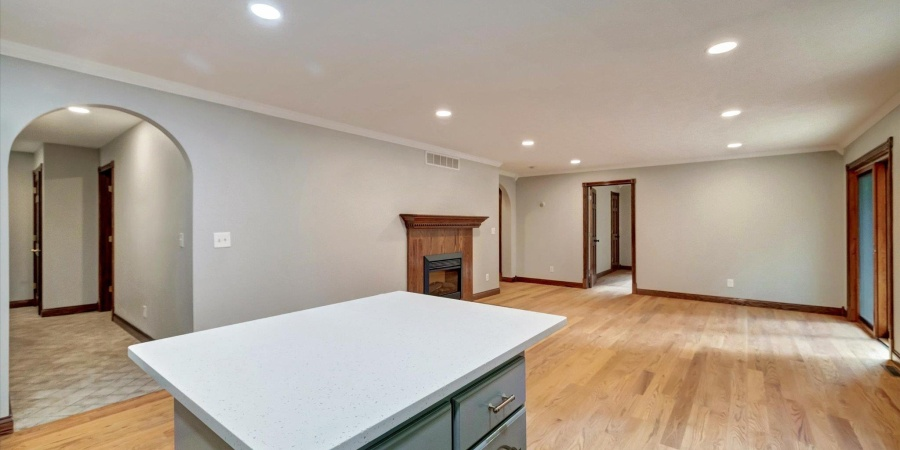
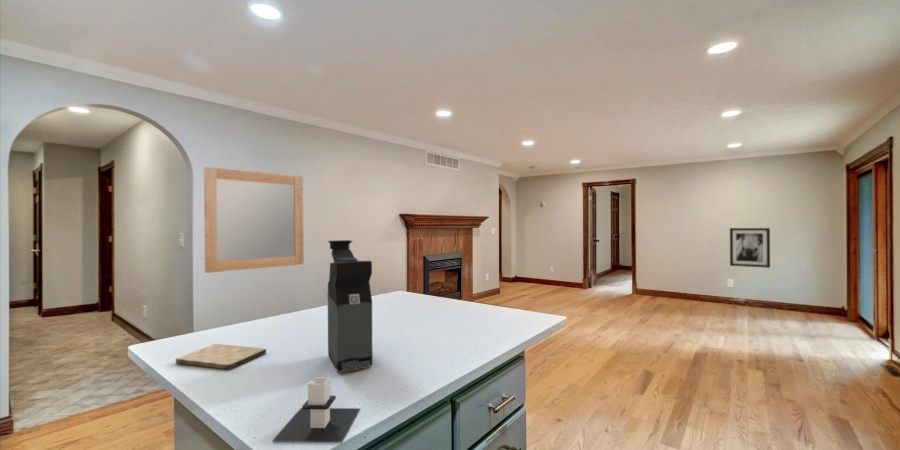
+ wall art (749, 247)
+ architectural model (319, 402)
+ coffee maker (348, 300)
+ cutting board (222, 355)
+ home mirror (258, 220)
